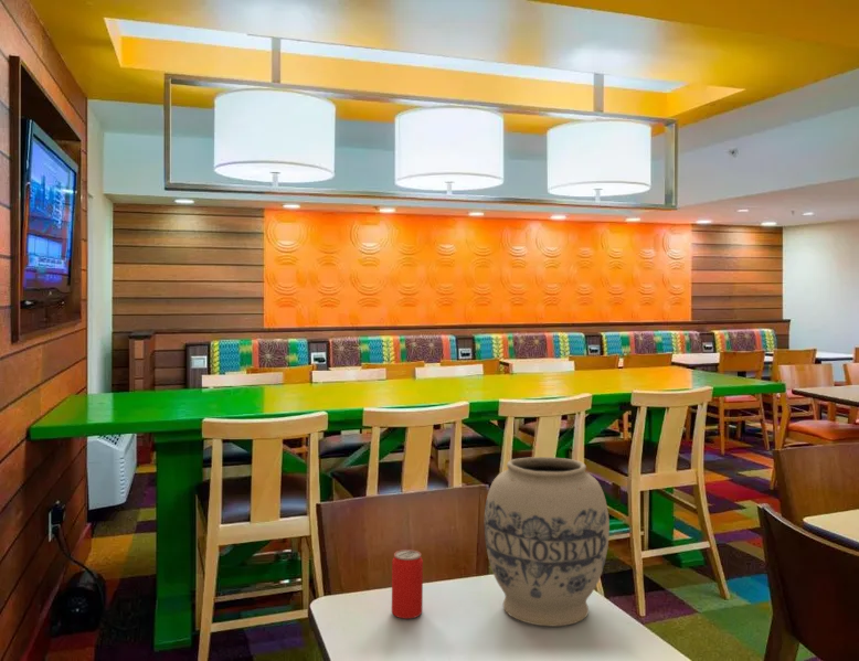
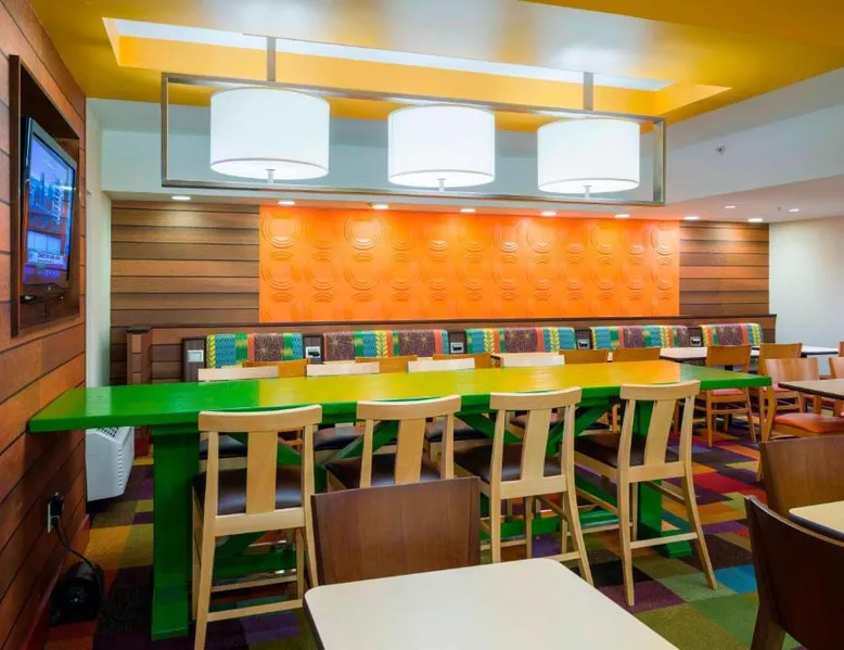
- vase (545, 535)
- beverage can (406, 583)
